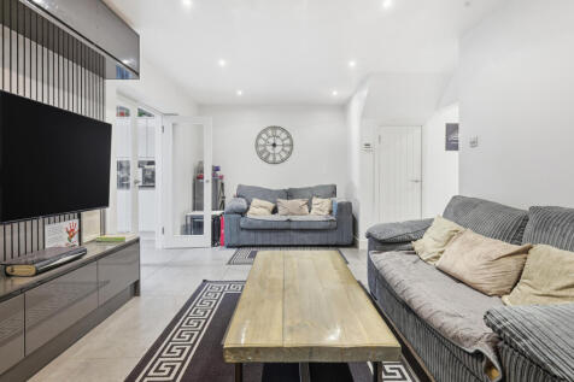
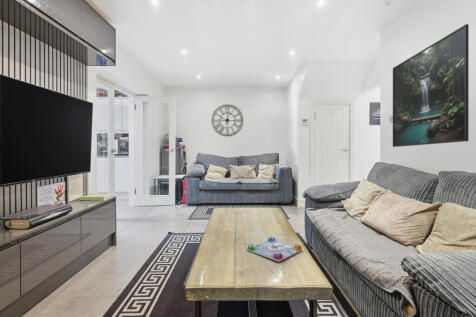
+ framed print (423, 97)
+ board game (274, 247)
